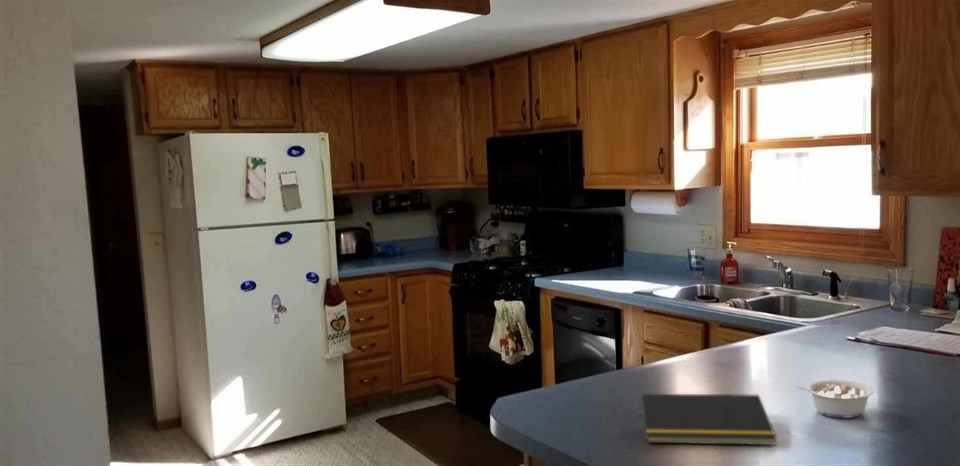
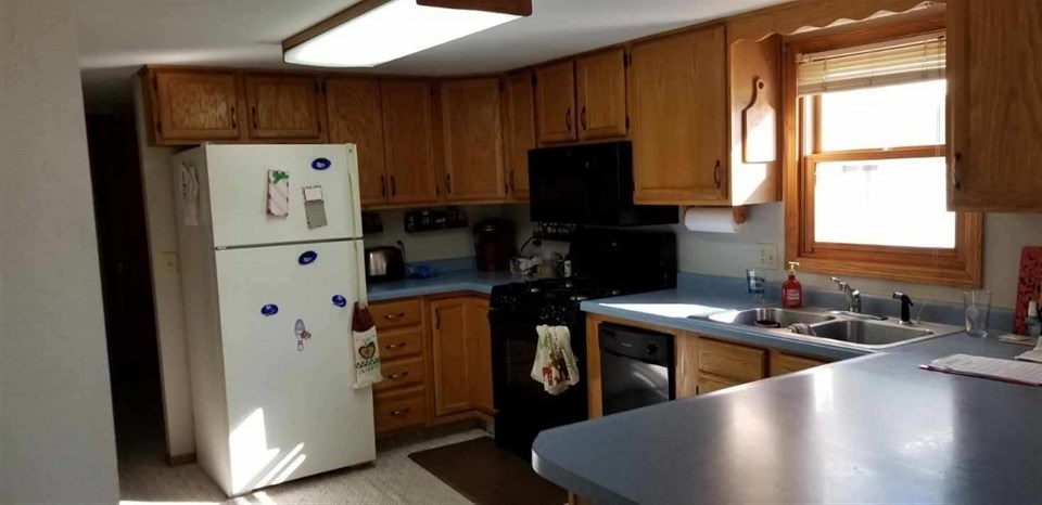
- legume (838, 398)
- notepad (705, 417)
